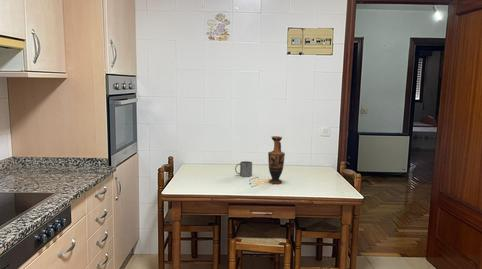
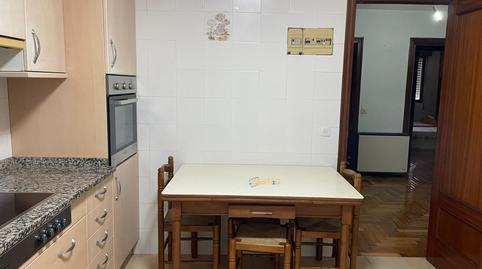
- vase (276, 159)
- mug (243, 168)
